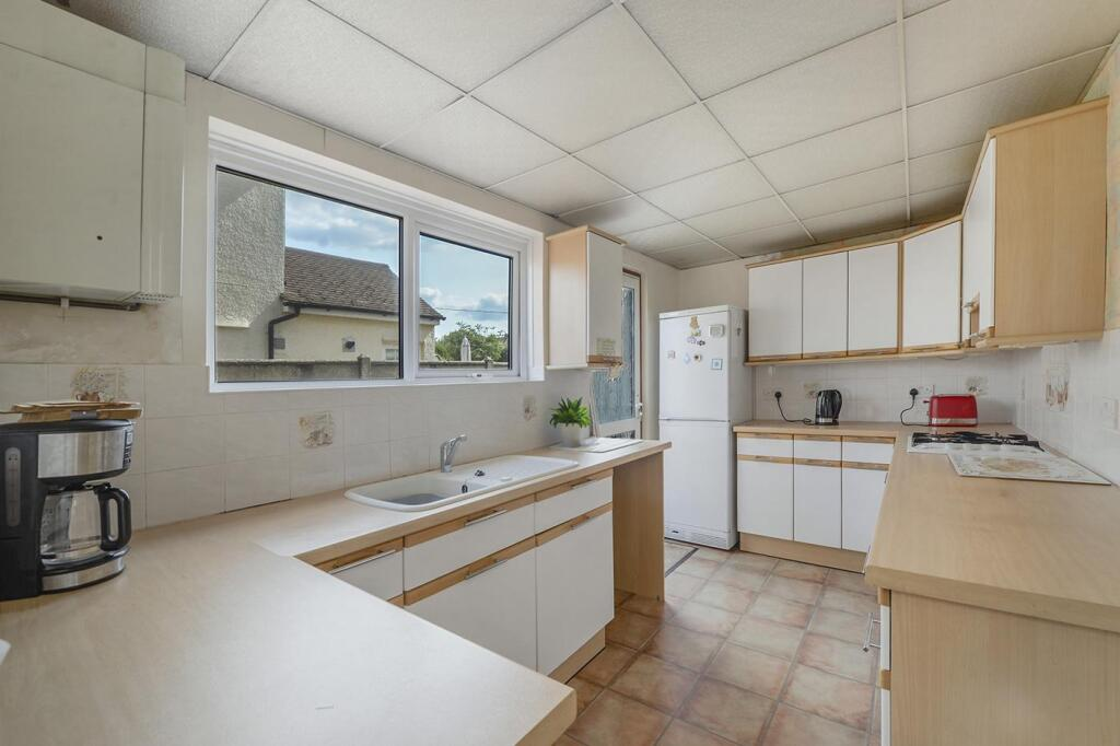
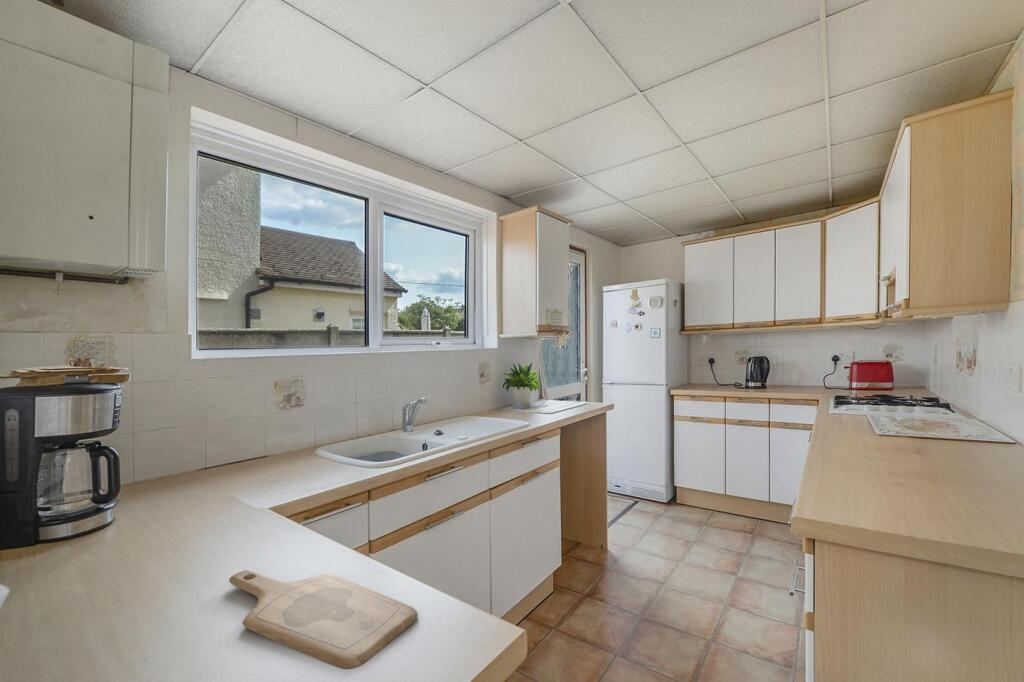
+ cutting board (304, 603)
